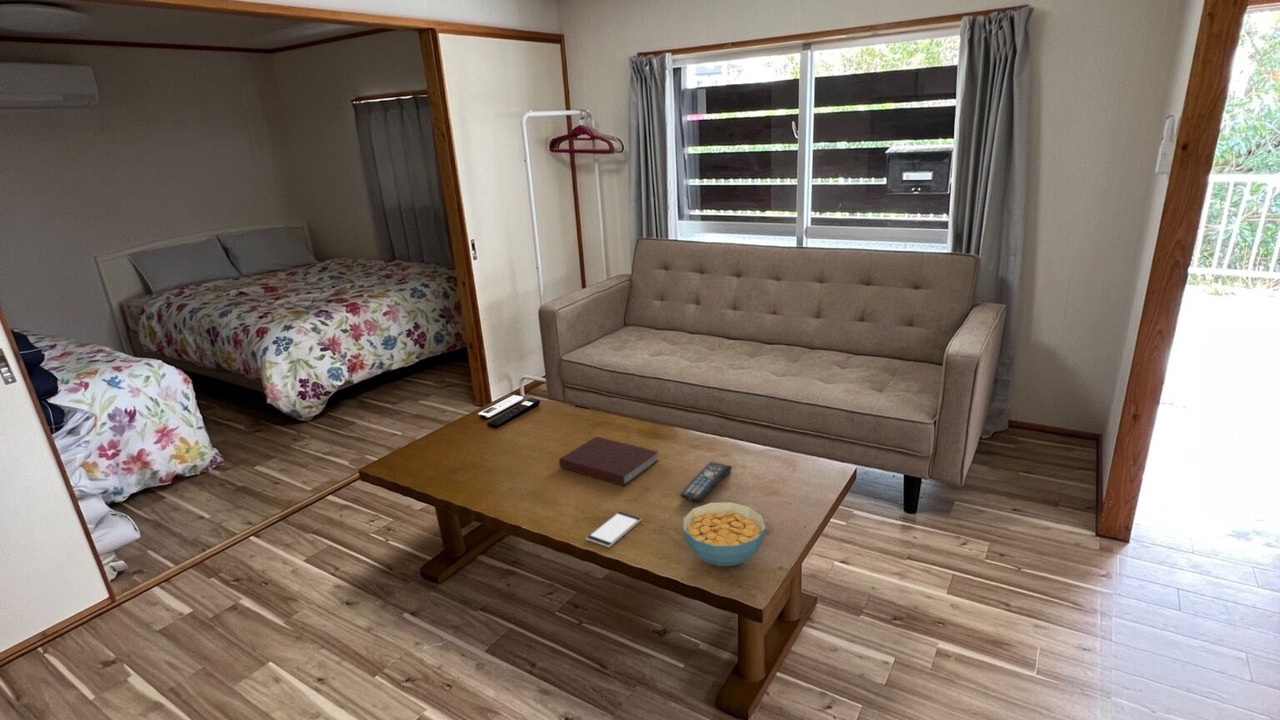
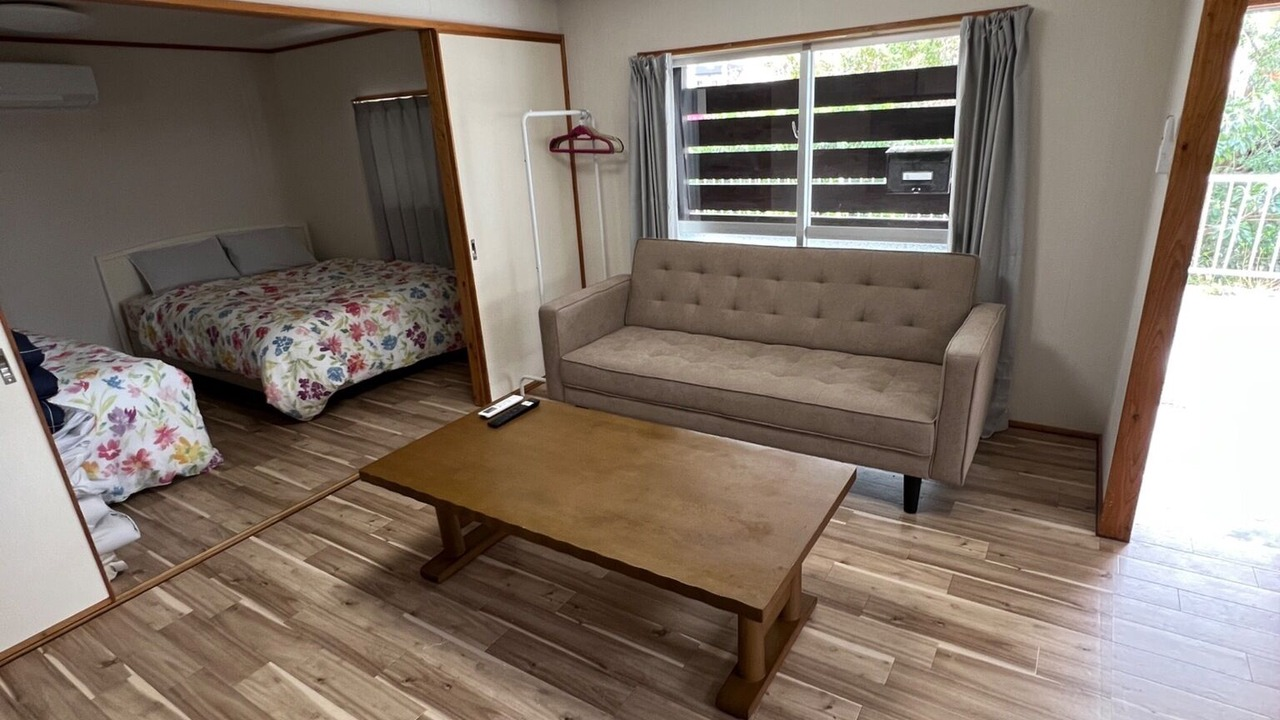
- cereal bowl (724, 540)
- notebook (609, 459)
- remote control (707, 480)
- smartphone (614, 528)
